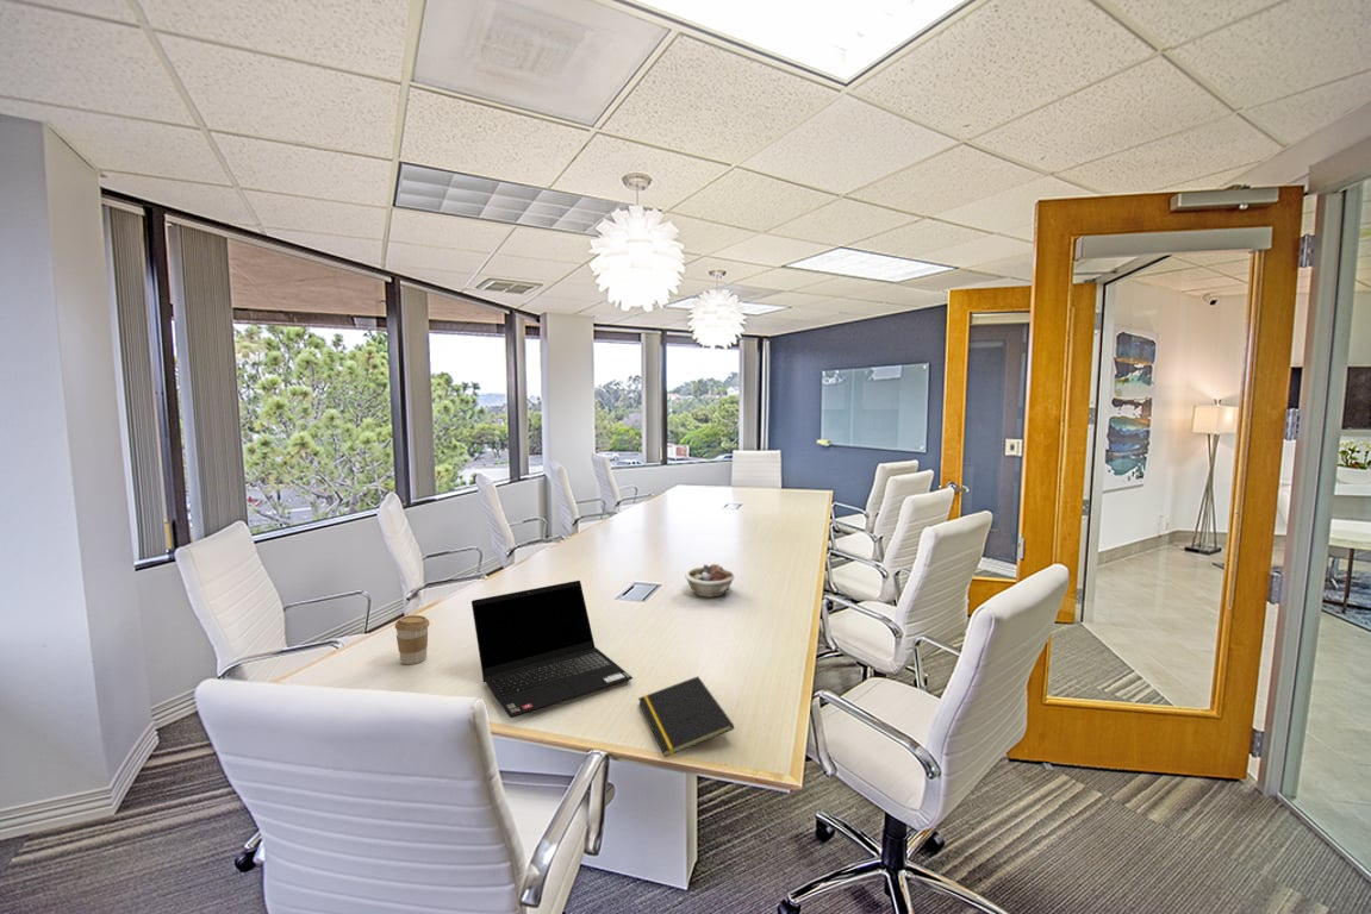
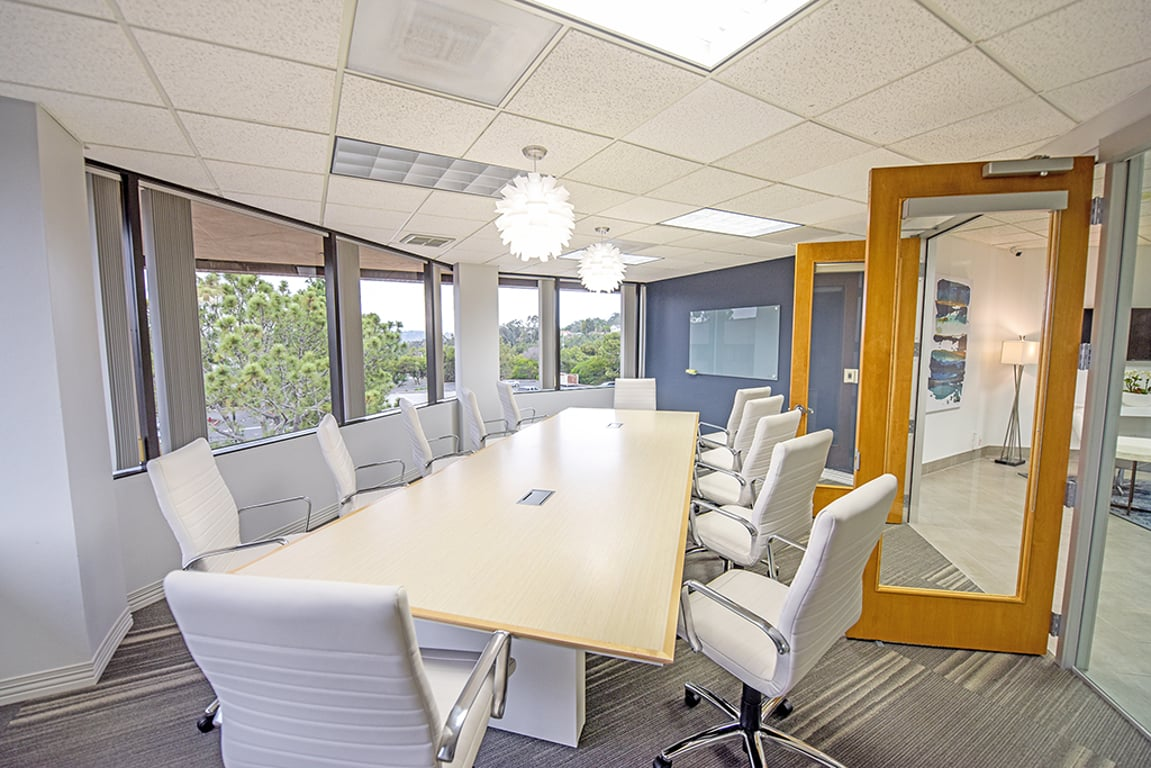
- succulent planter (709, 578)
- laptop computer (549, 640)
- coffee cup (412, 638)
- notepad (683, 712)
